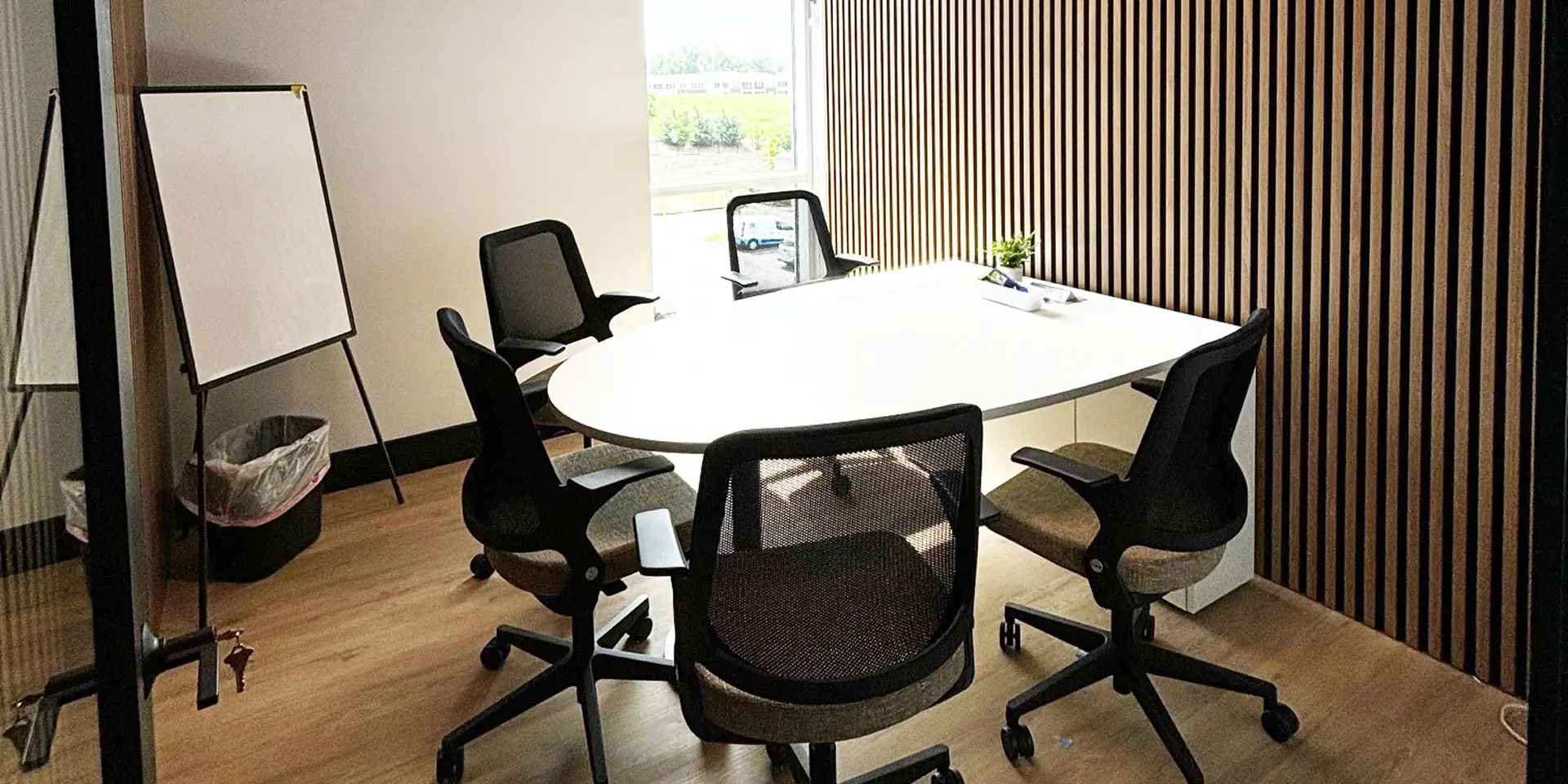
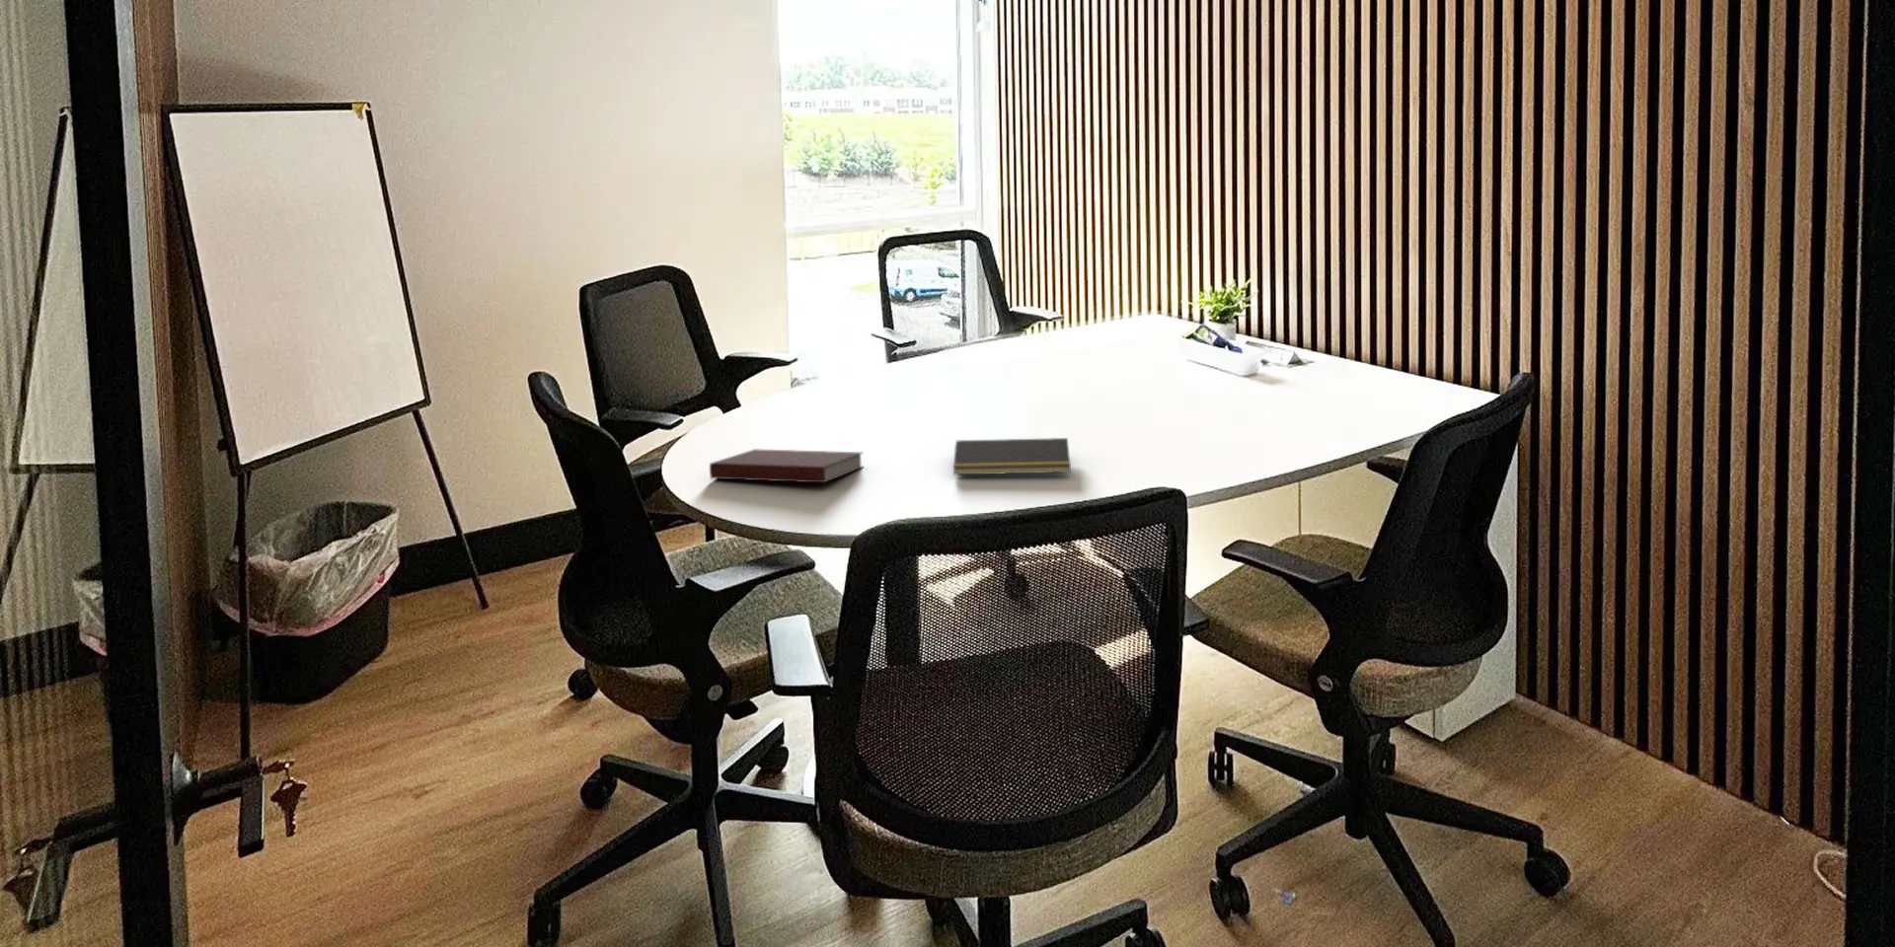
+ notepad (1012, 455)
+ notebook (788, 465)
